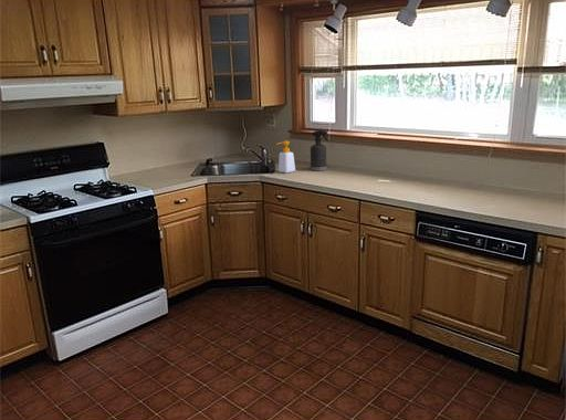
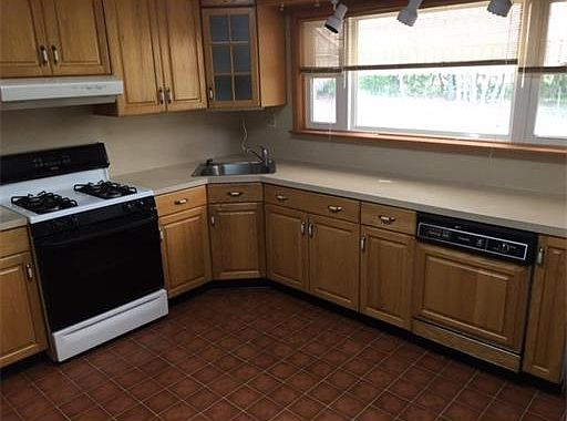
- spray bottle (318, 149)
- soap bottle (284, 156)
